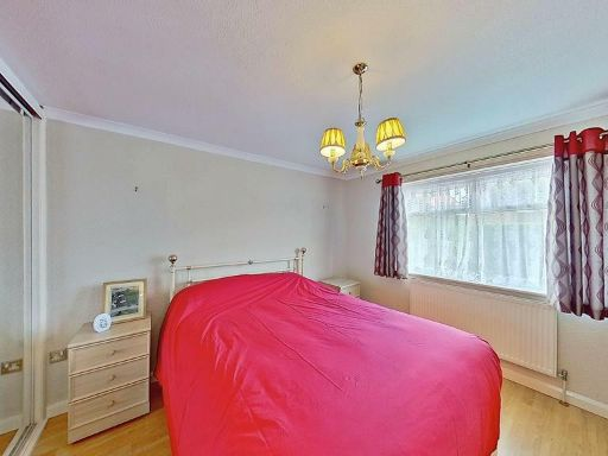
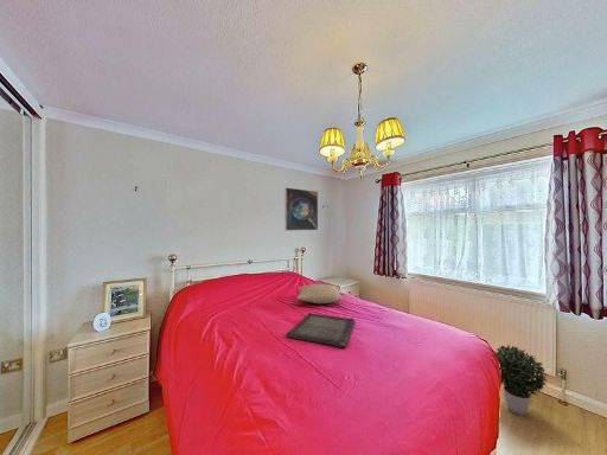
+ serving tray (324, 327)
+ potted plant (516, 379)
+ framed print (301, 210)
+ pillow (319, 293)
